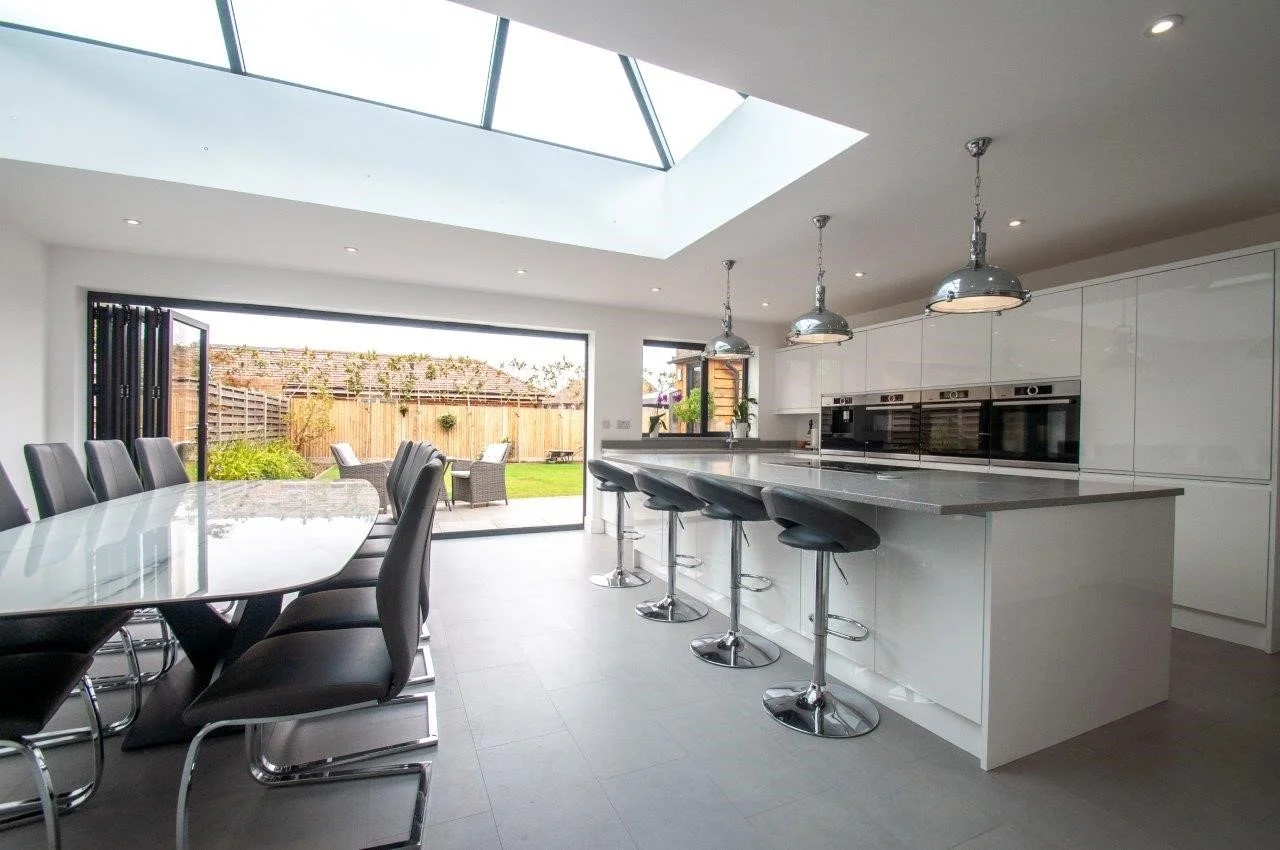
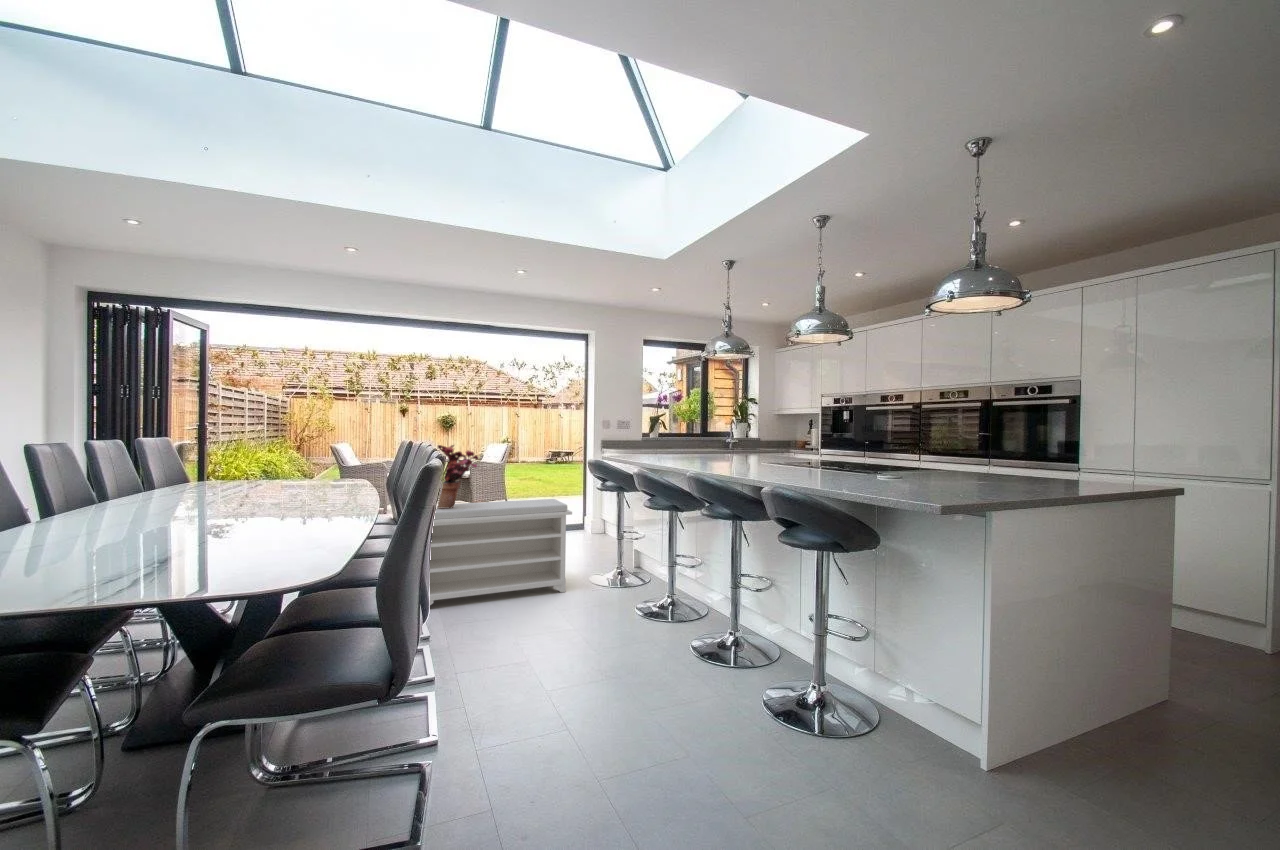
+ potted plant (449, 476)
+ bench (492, 549)
